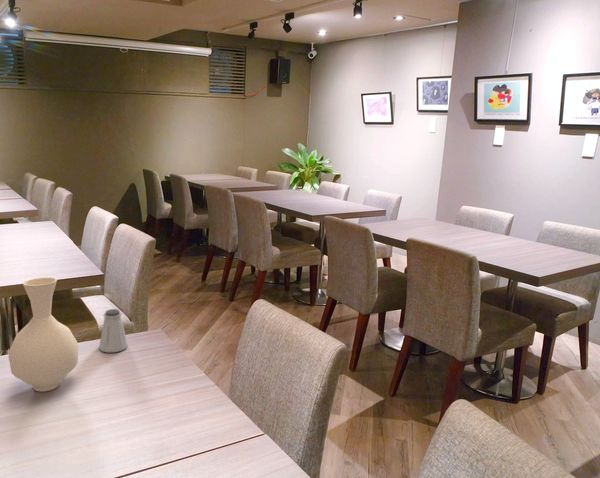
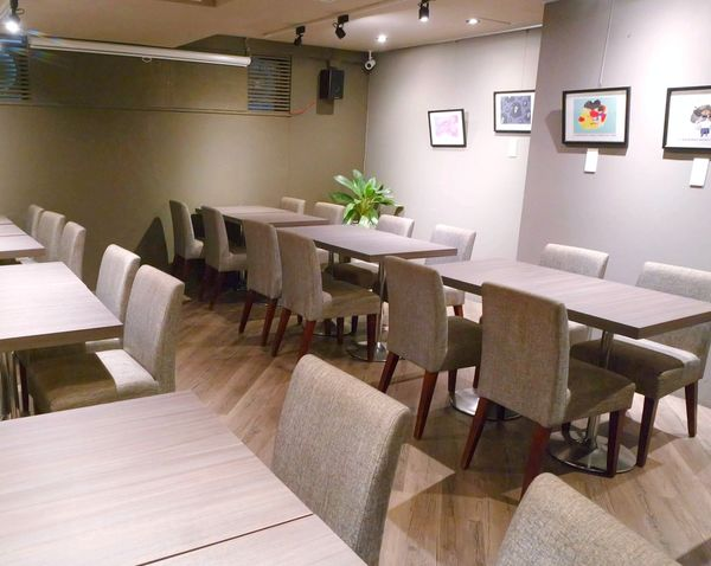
- vase (43, 334)
- saltshaker (112, 329)
